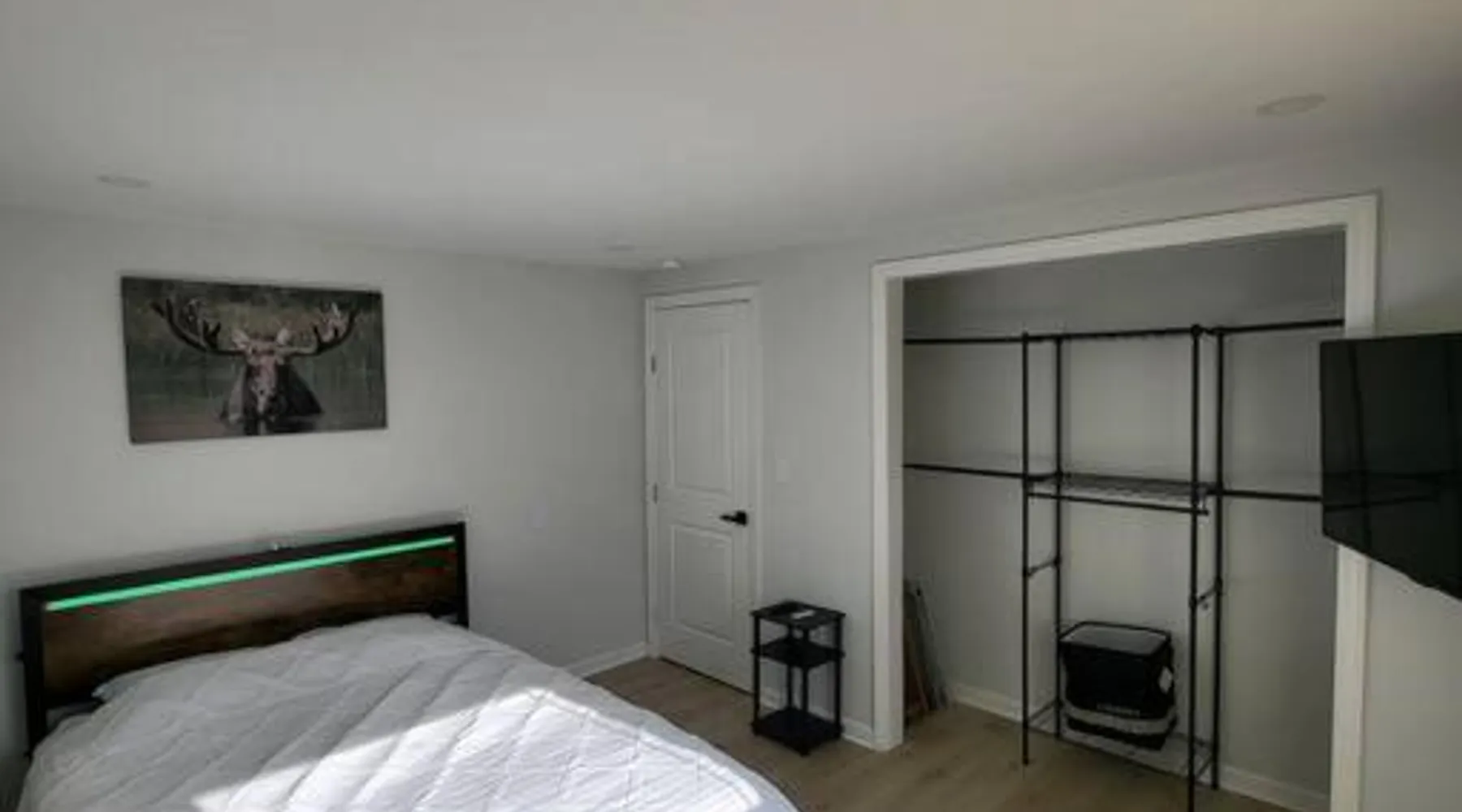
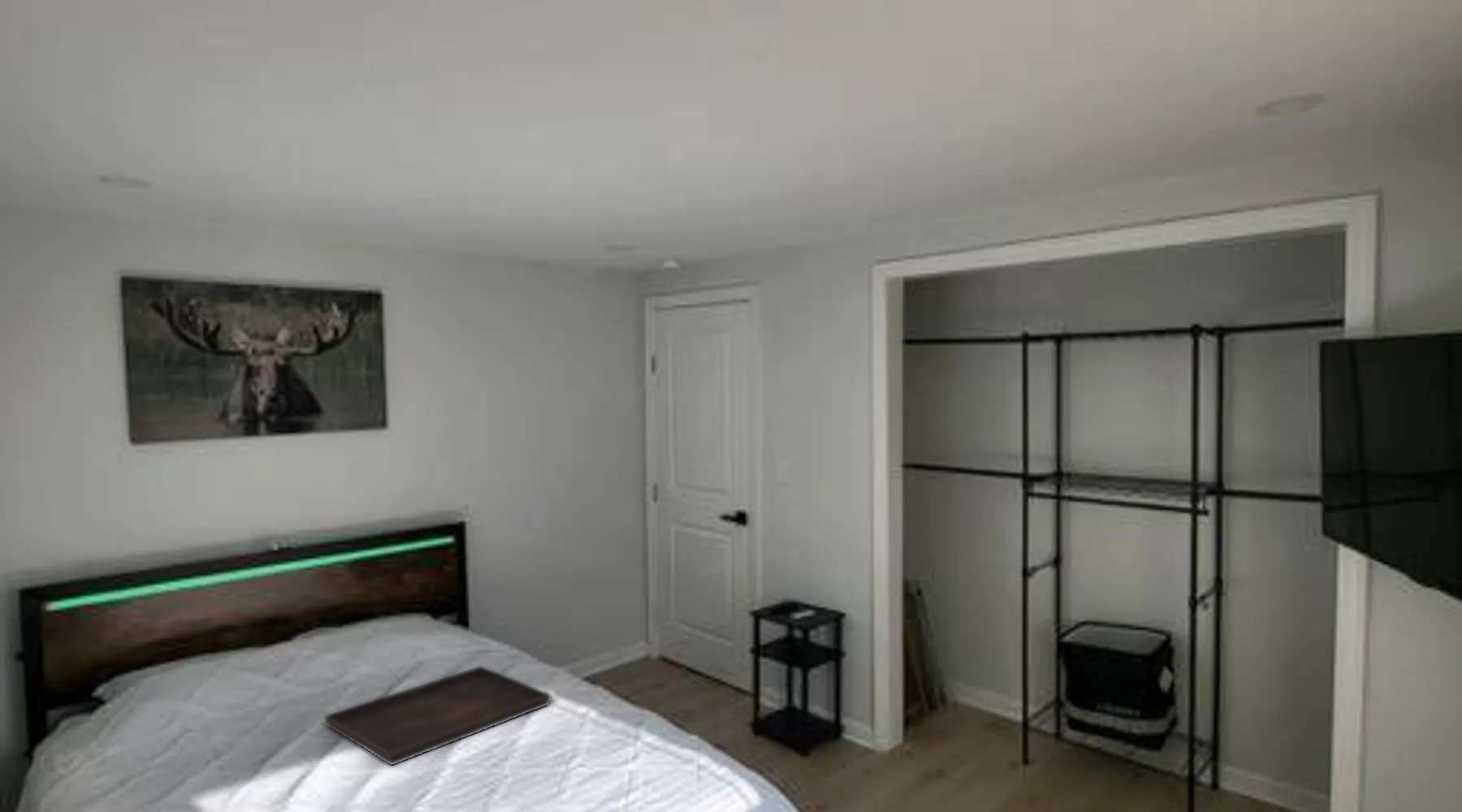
+ serving tray (441, 710)
